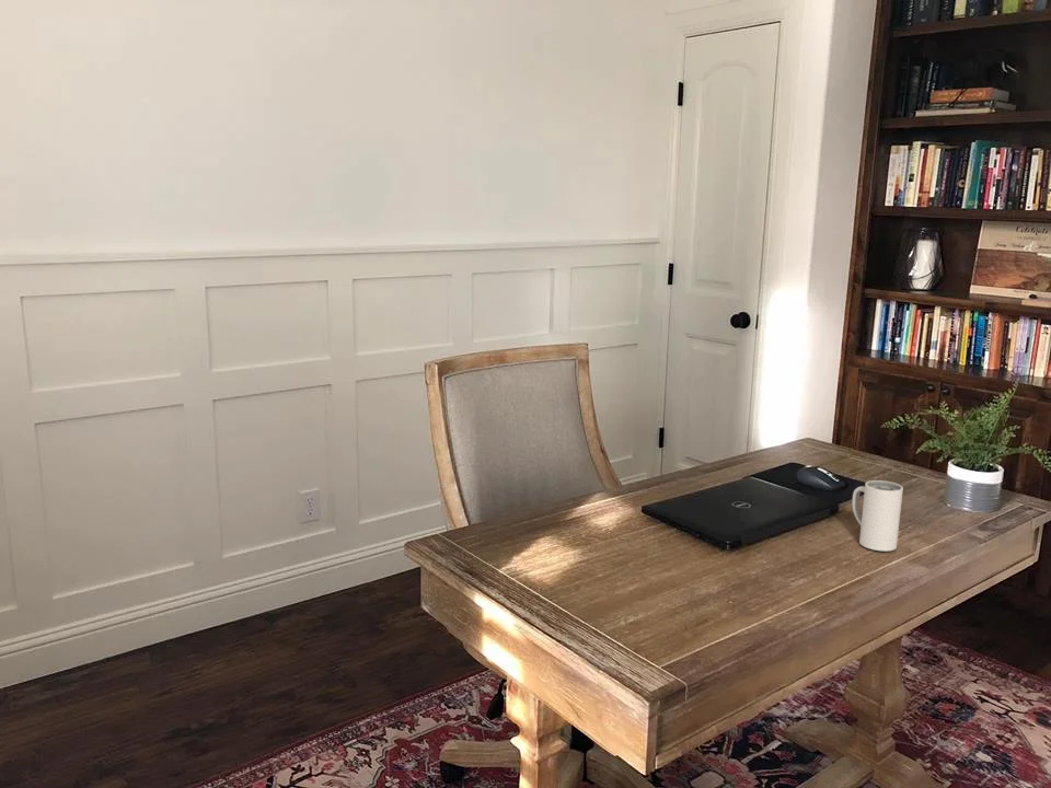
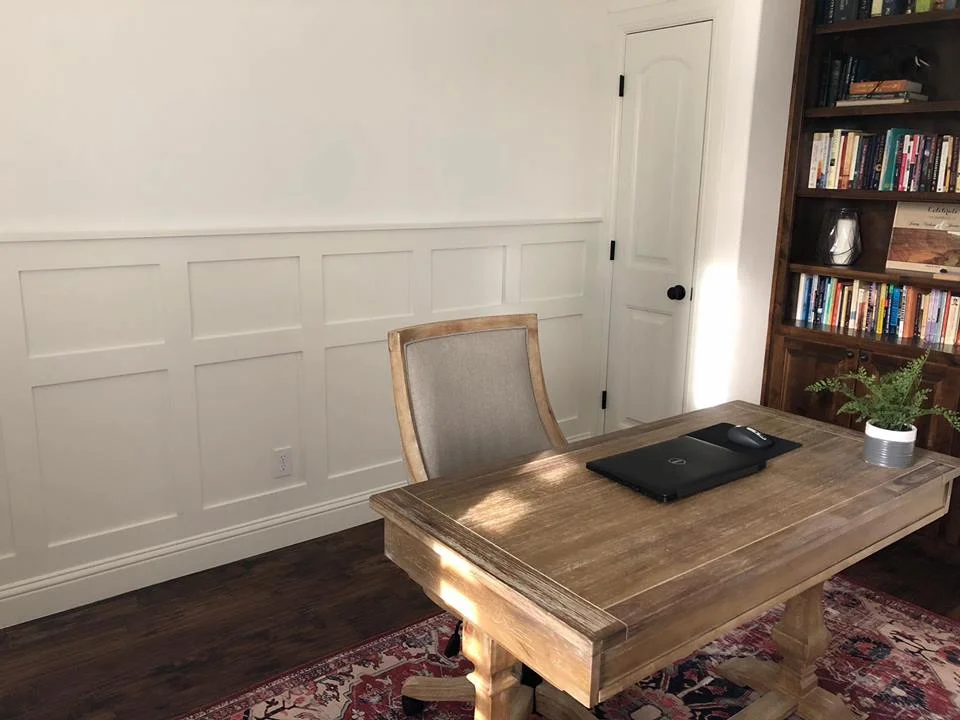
- mug (874, 512)
